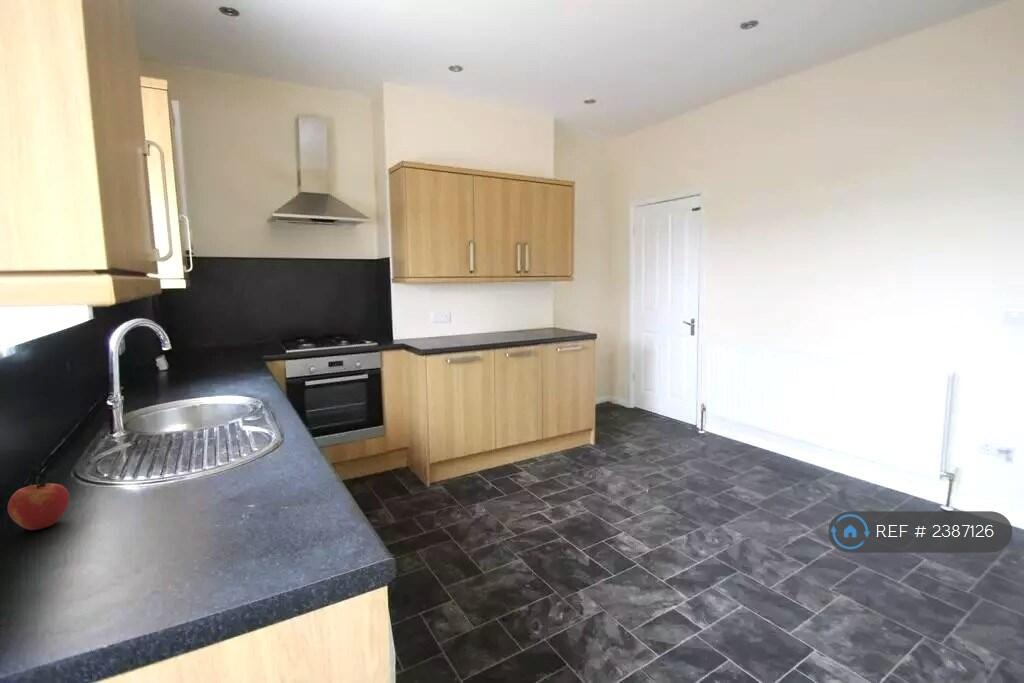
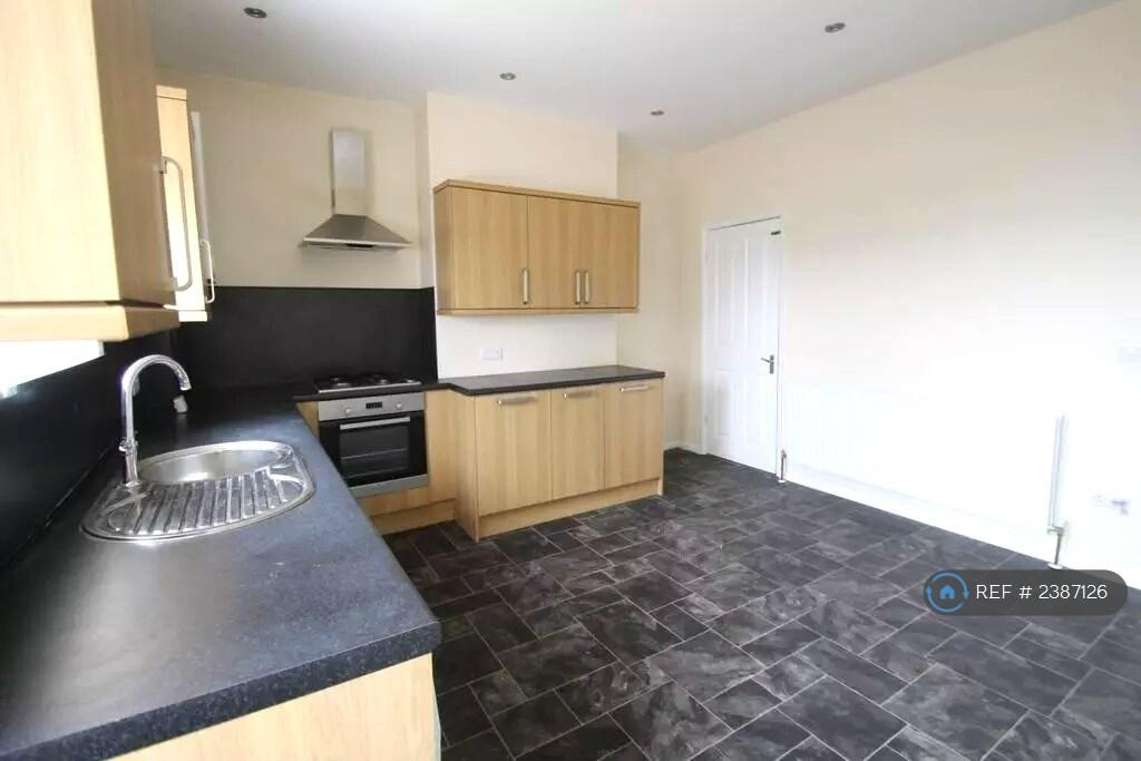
- apple (39, 501)
